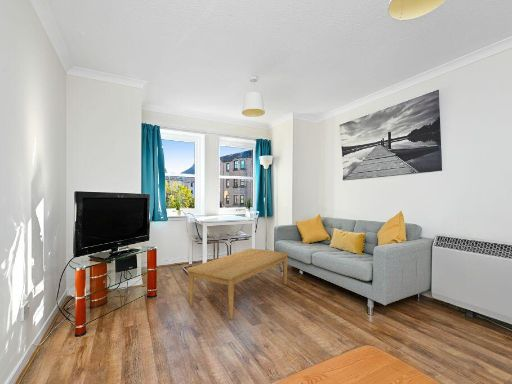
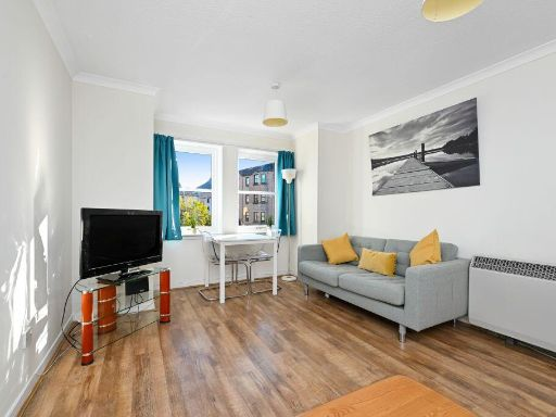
- coffee table (243, 276)
